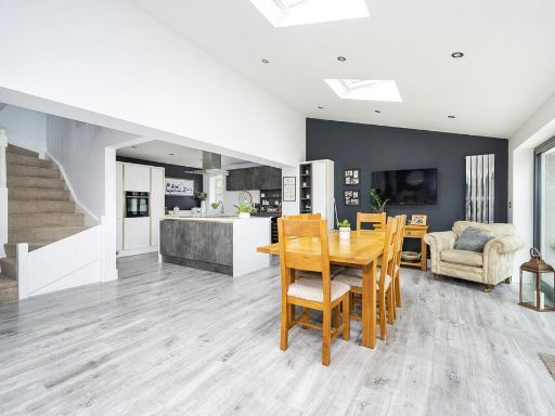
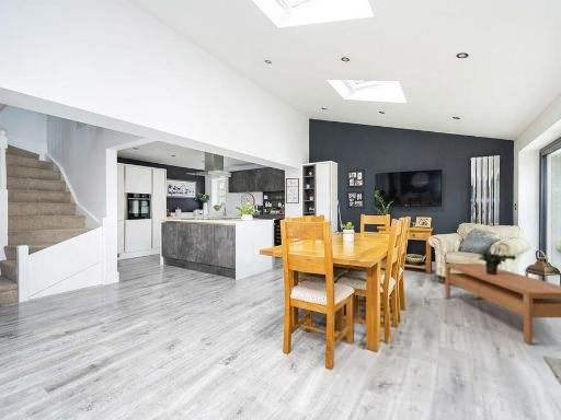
+ coffee table (500, 295)
+ potted plant (497, 259)
